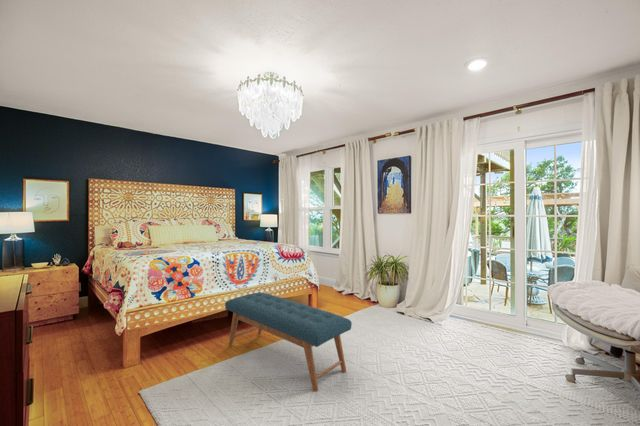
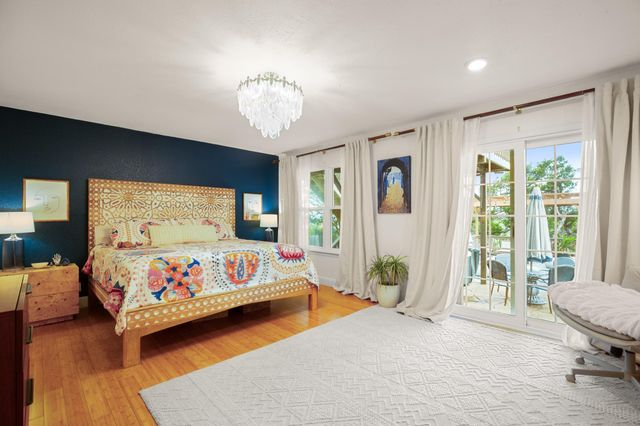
- bench (282, 331)
